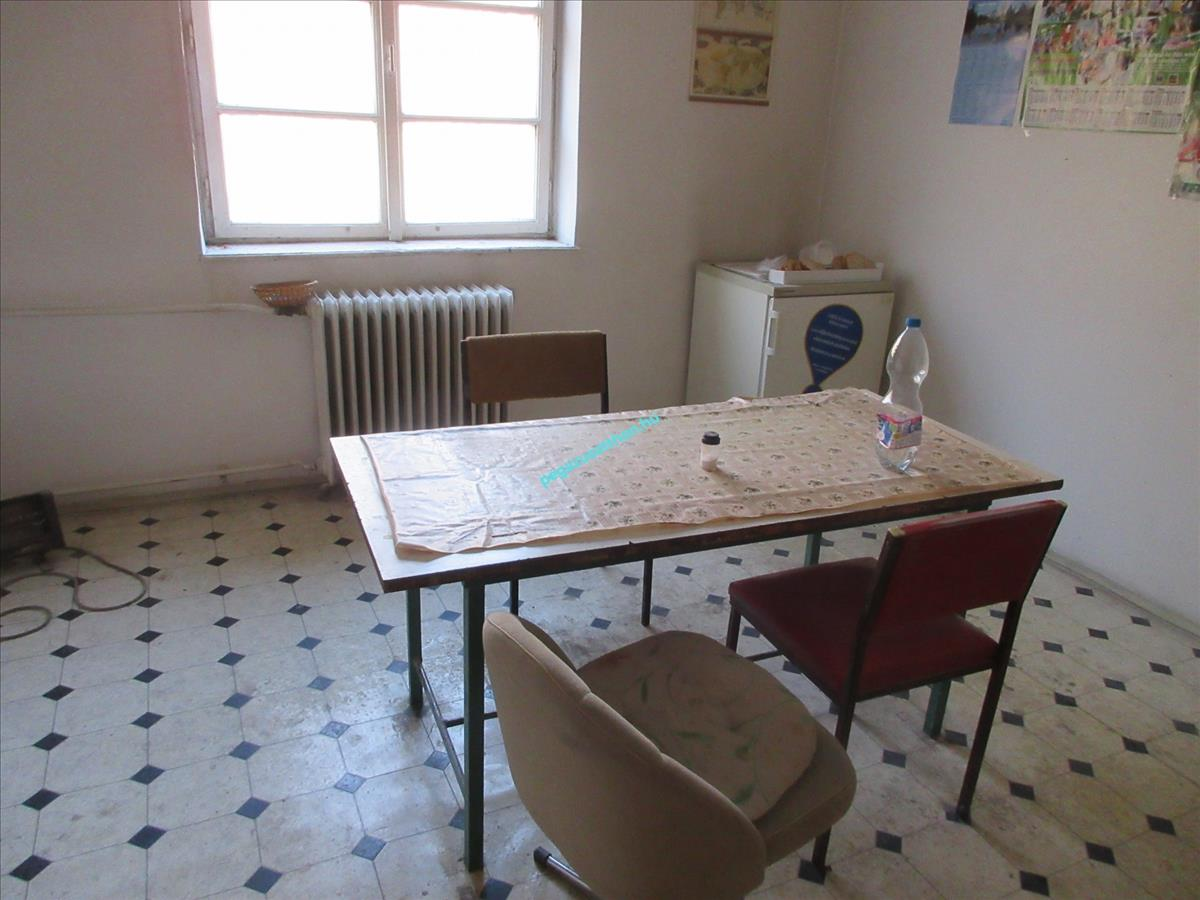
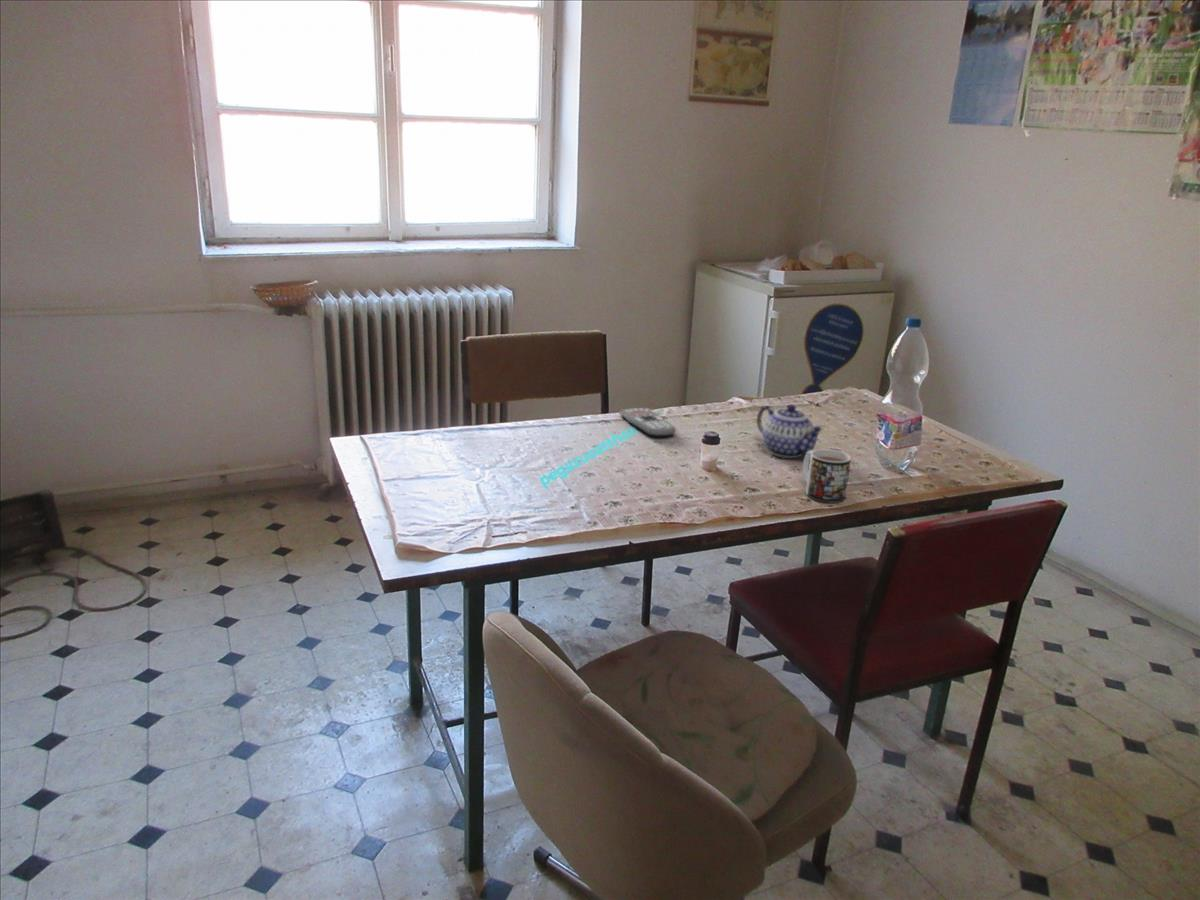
+ remote control (648, 422)
+ teapot (788, 428)
+ mug (822, 472)
